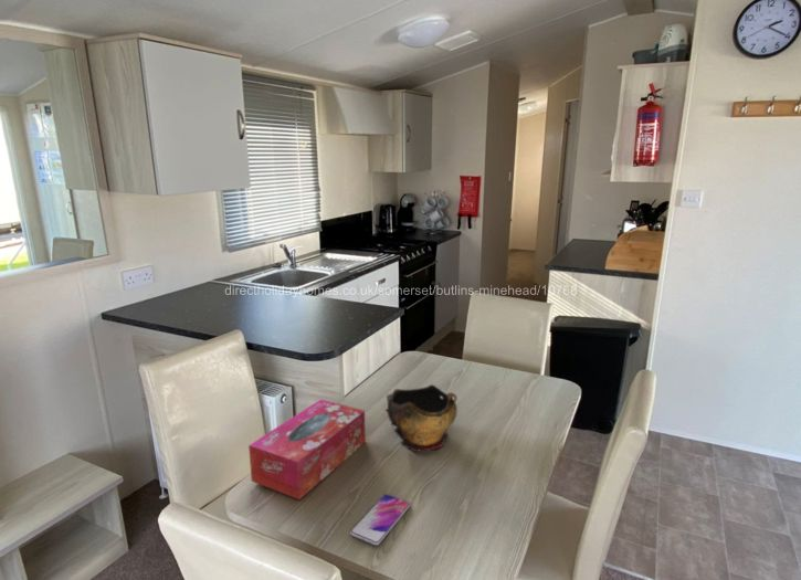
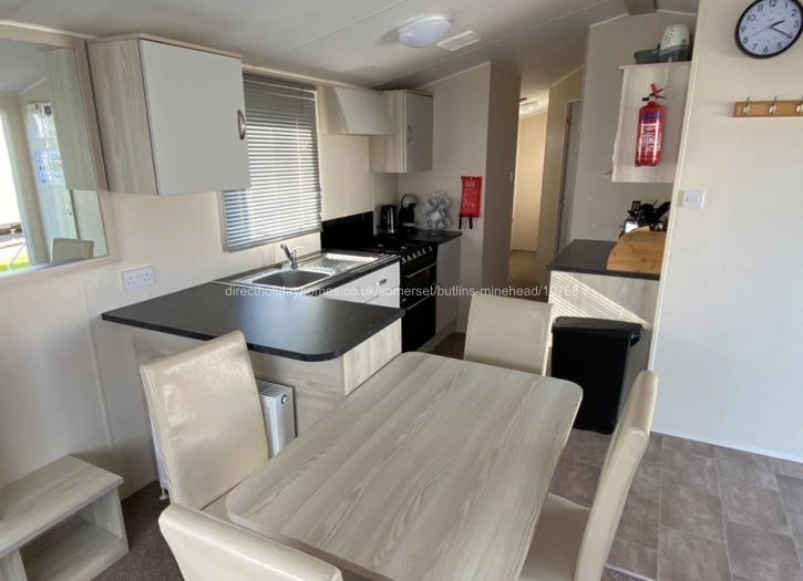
- decorative bowl (420, 412)
- tissue box (310, 443)
- smartphone (381, 517)
